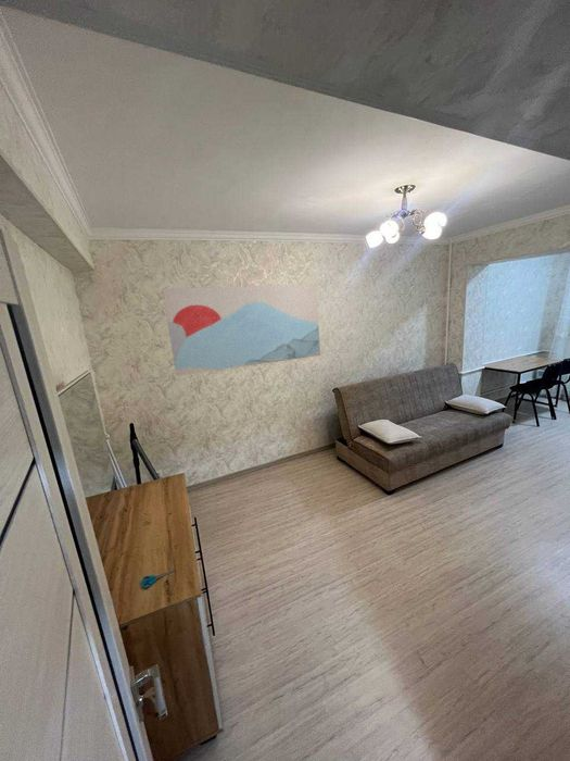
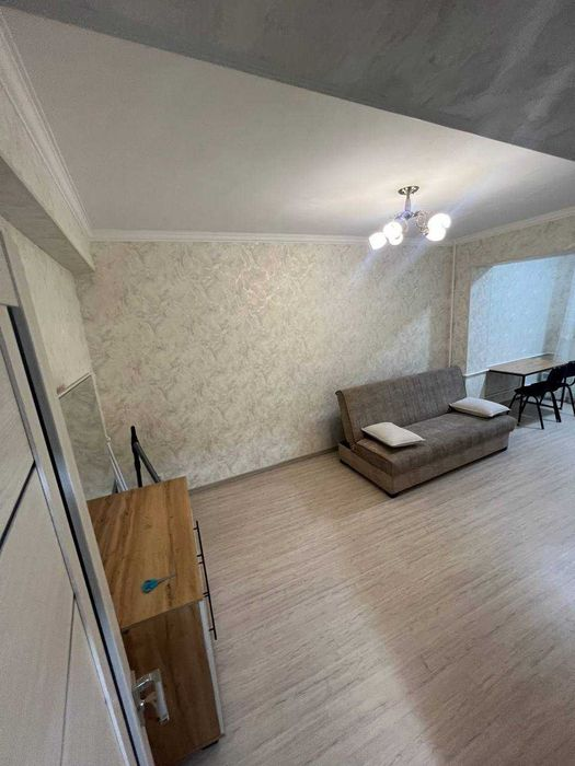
- wall art (251, 326)
